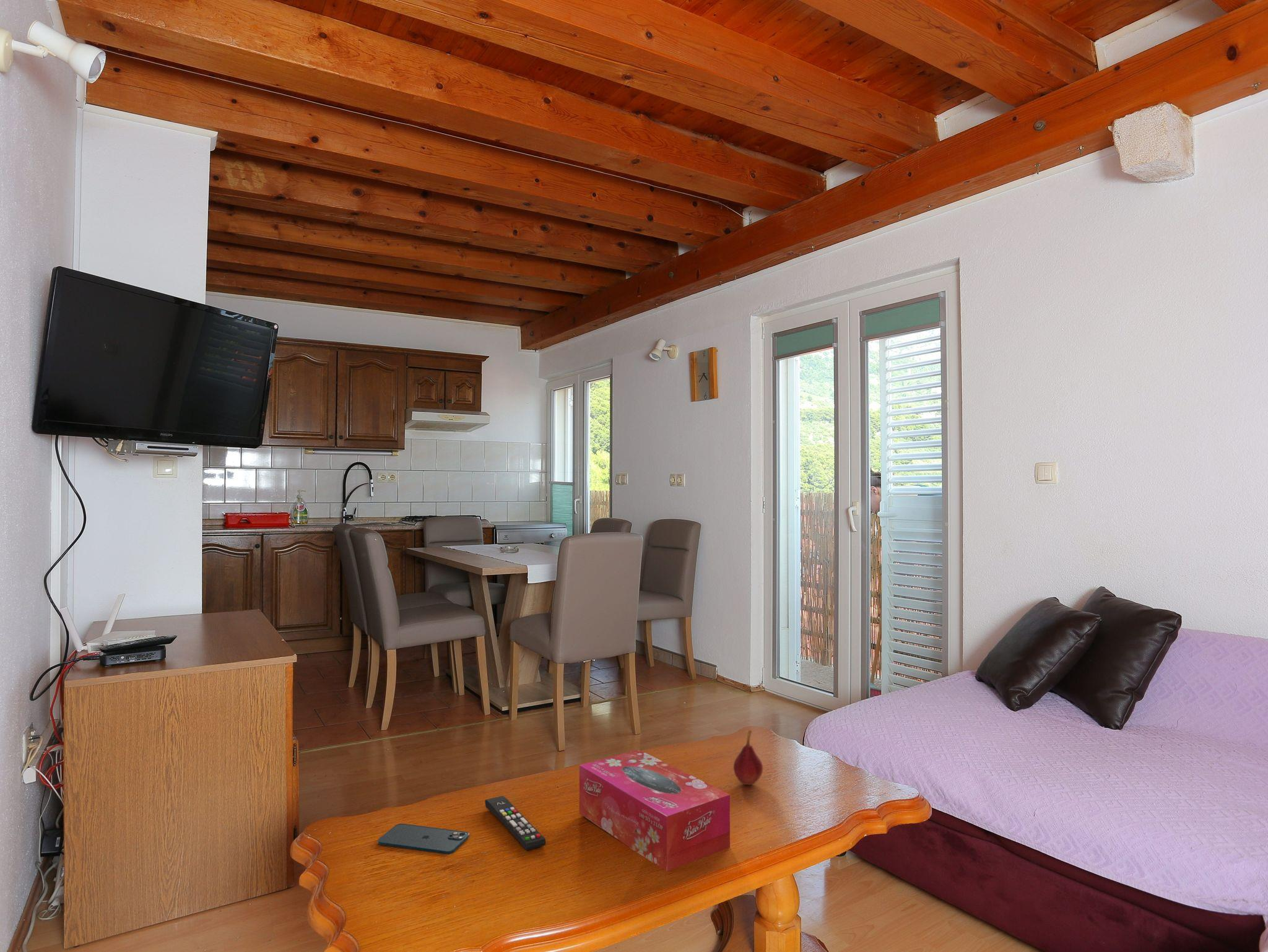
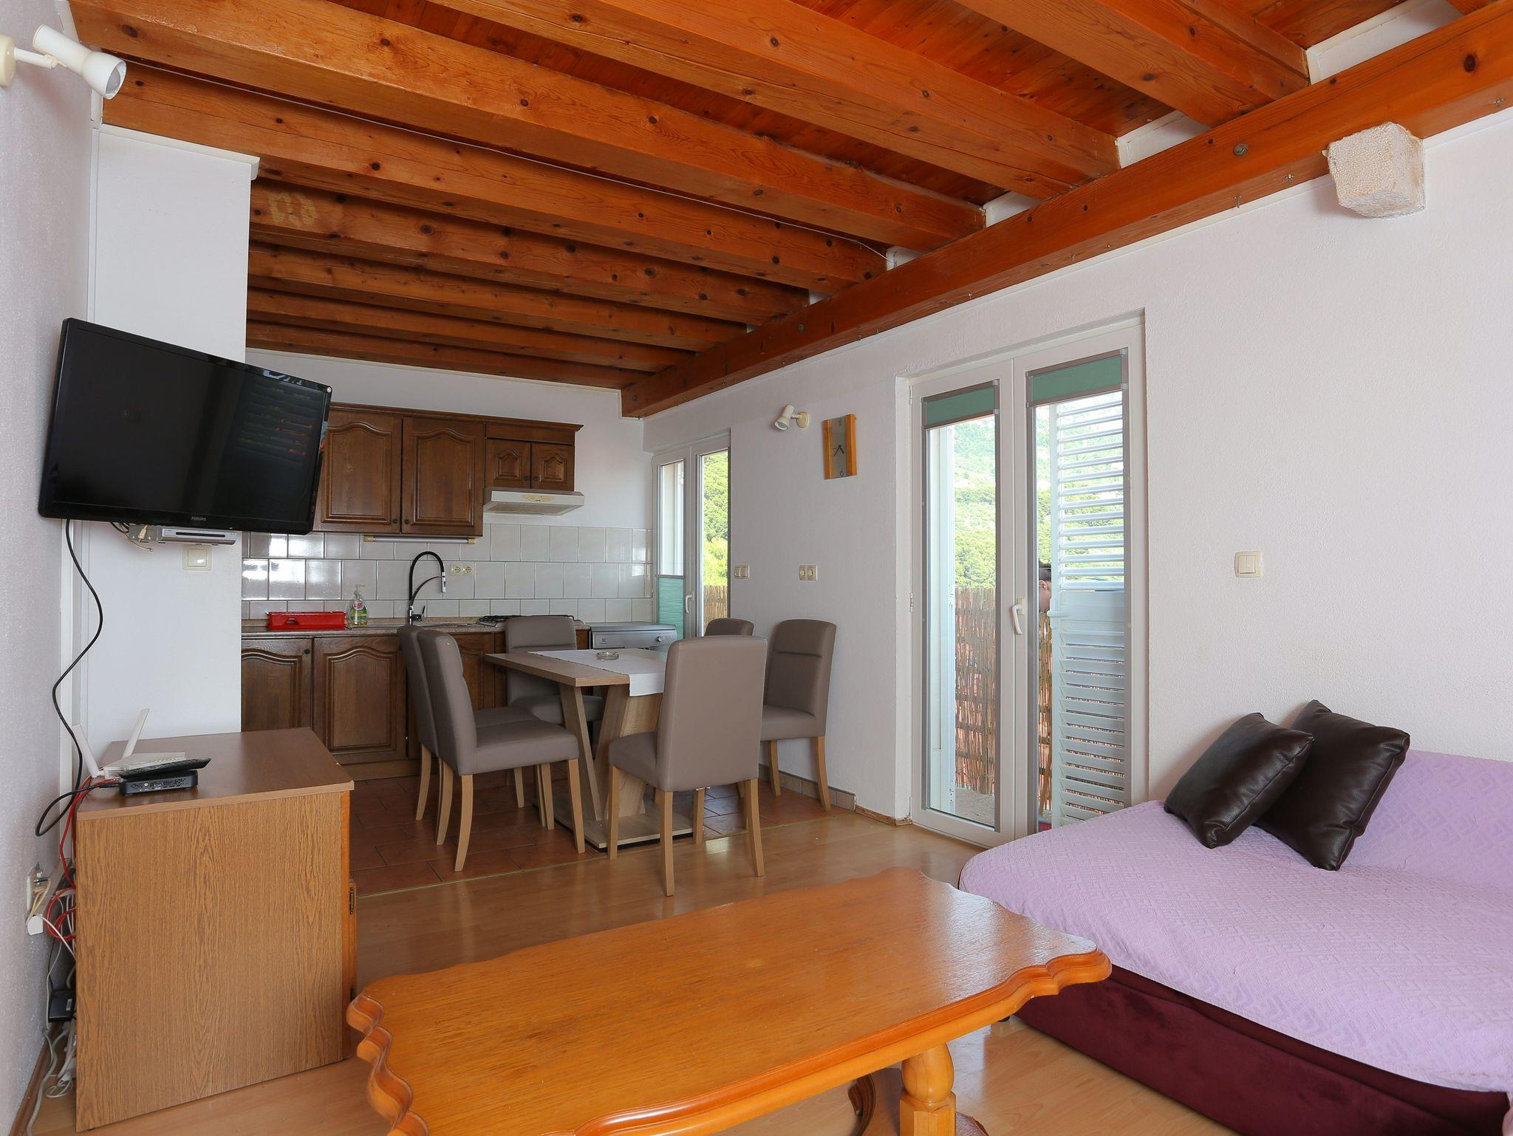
- tissue box (651, 804)
- fruit (748, 757)
- smartphone (423, 837)
- remote control (513, 821)
